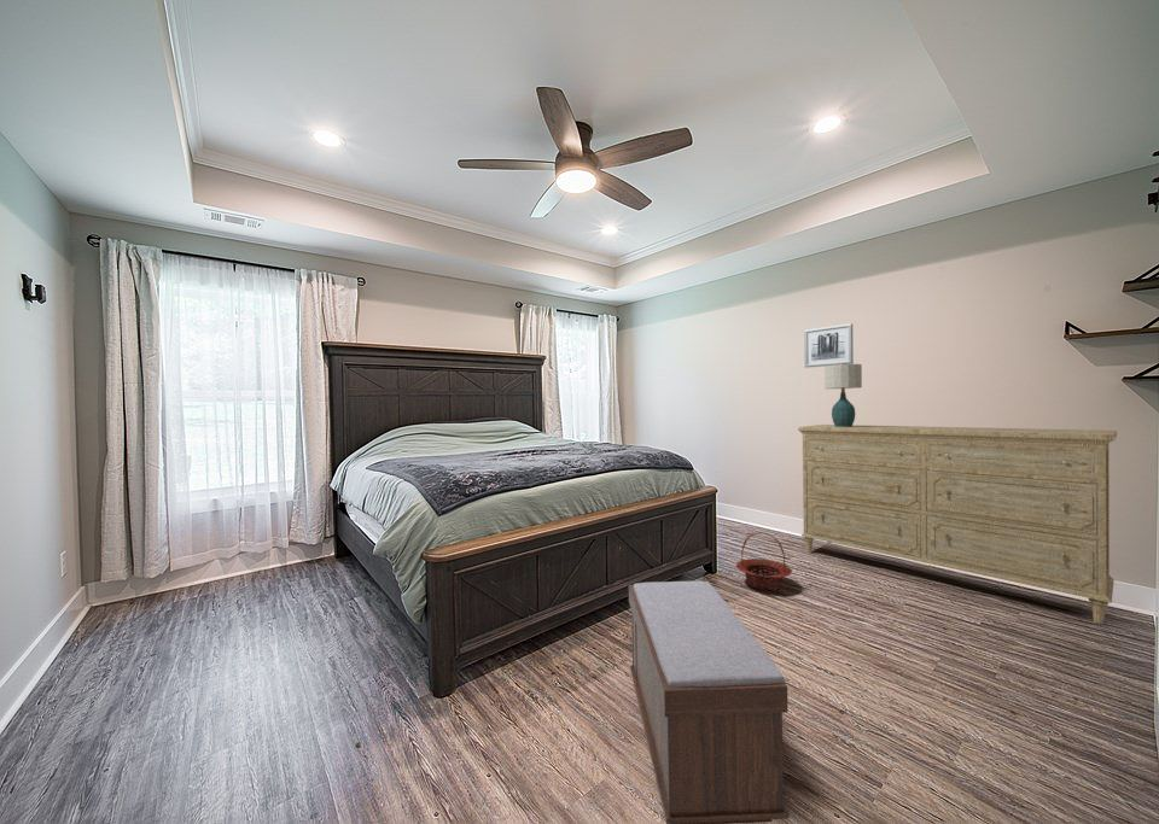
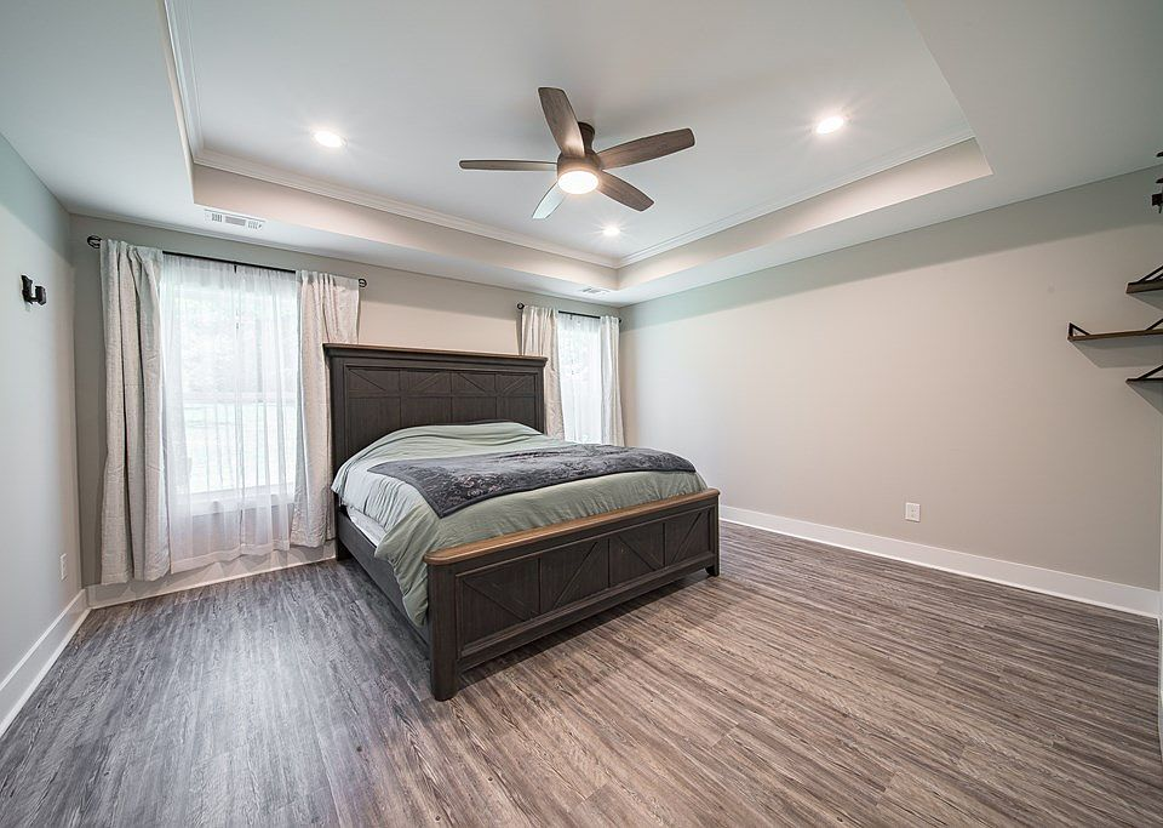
- wall art (827, 346)
- table lamp (843, 395)
- bench (692, 678)
- basket (763, 559)
- dresser (932, 501)
